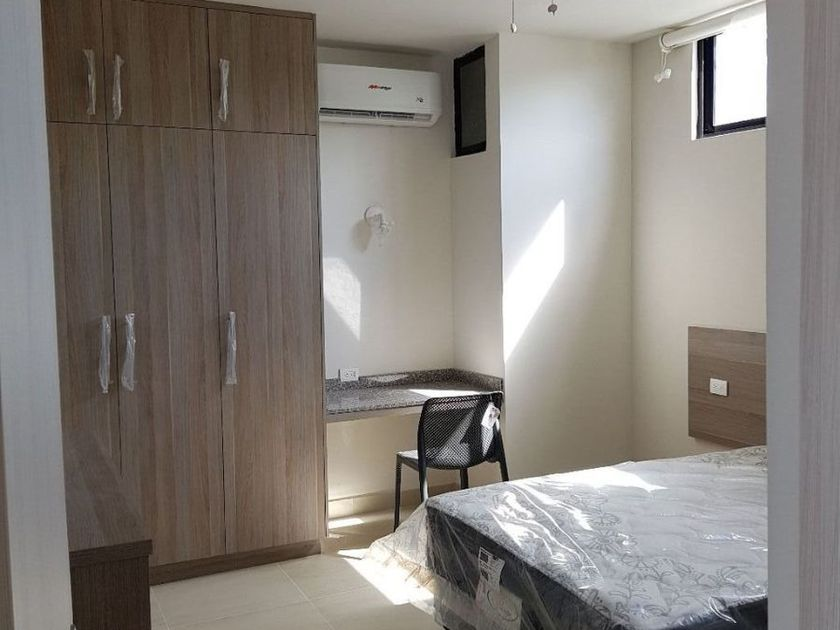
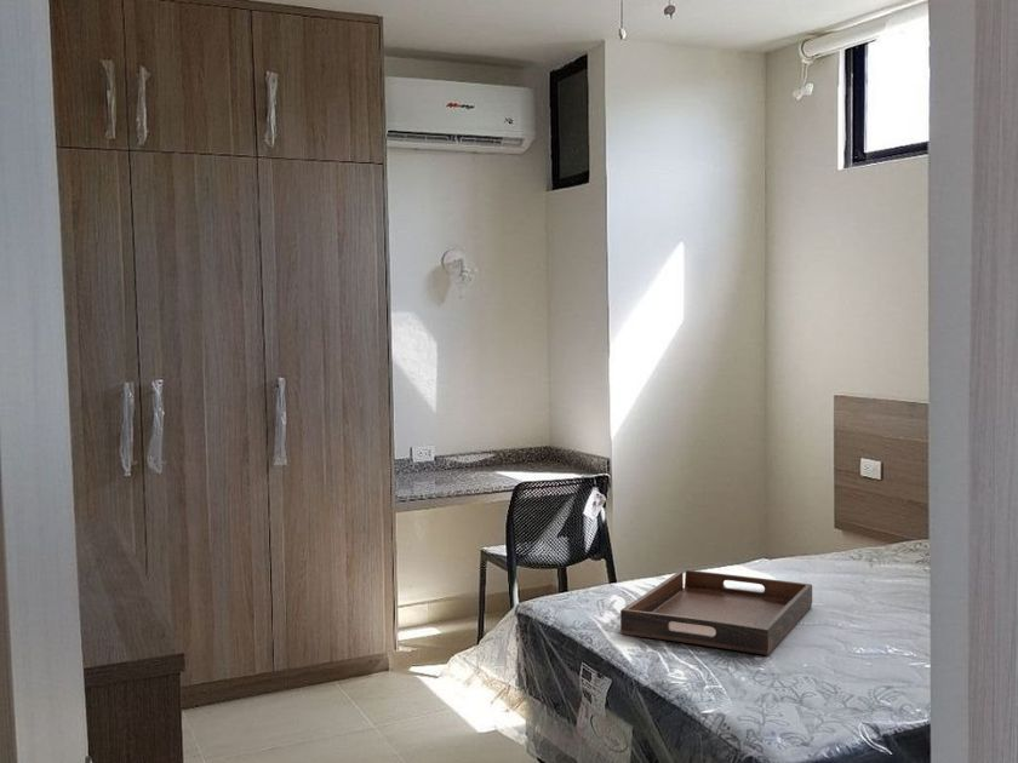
+ serving tray (720, 607)
